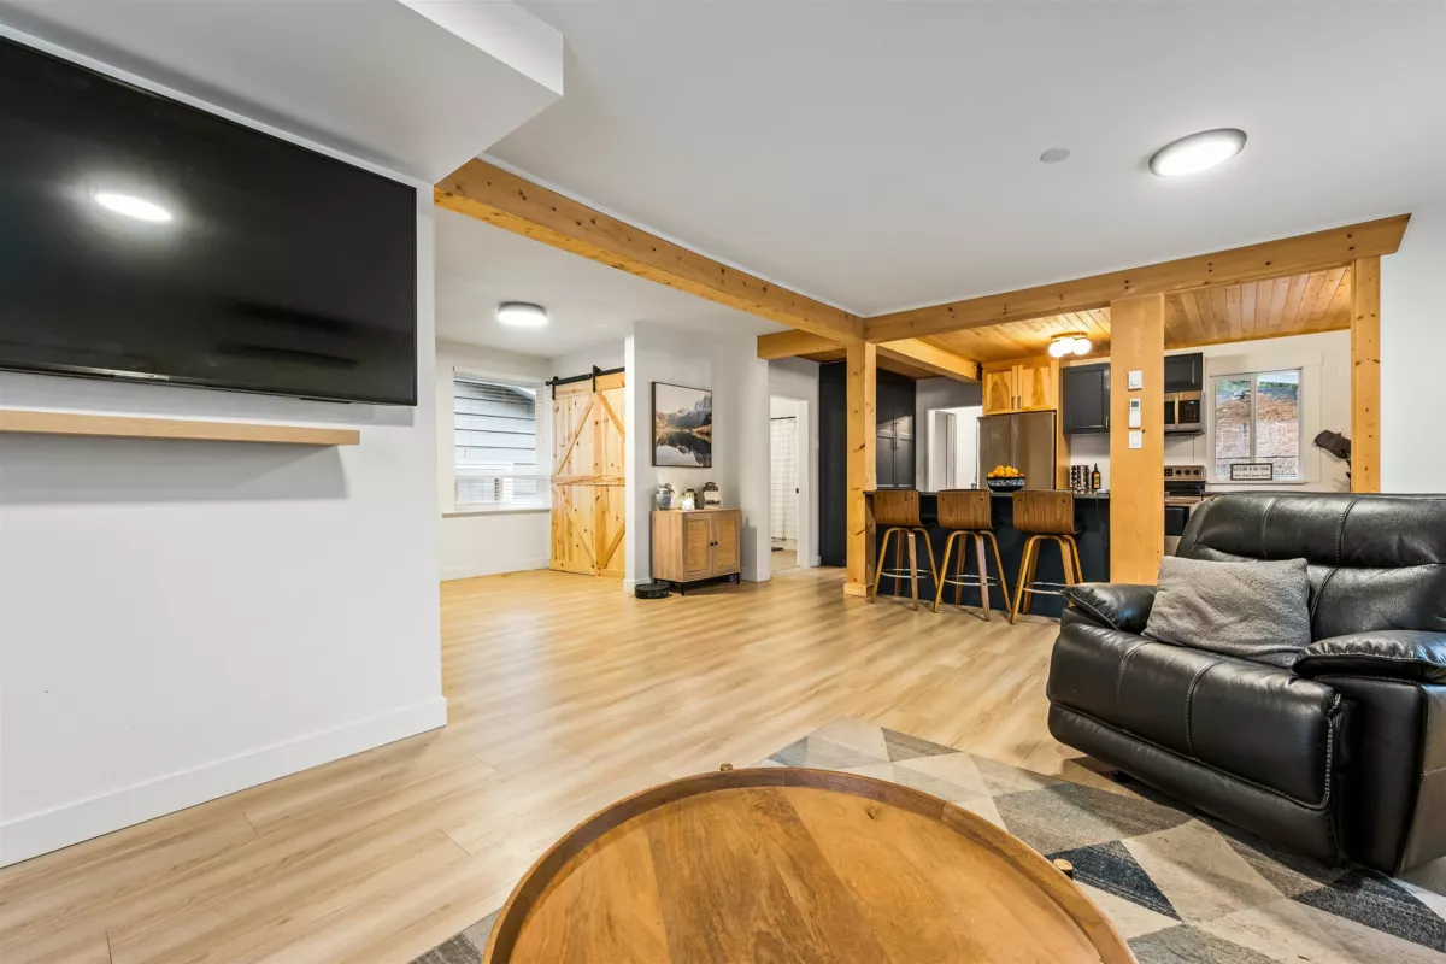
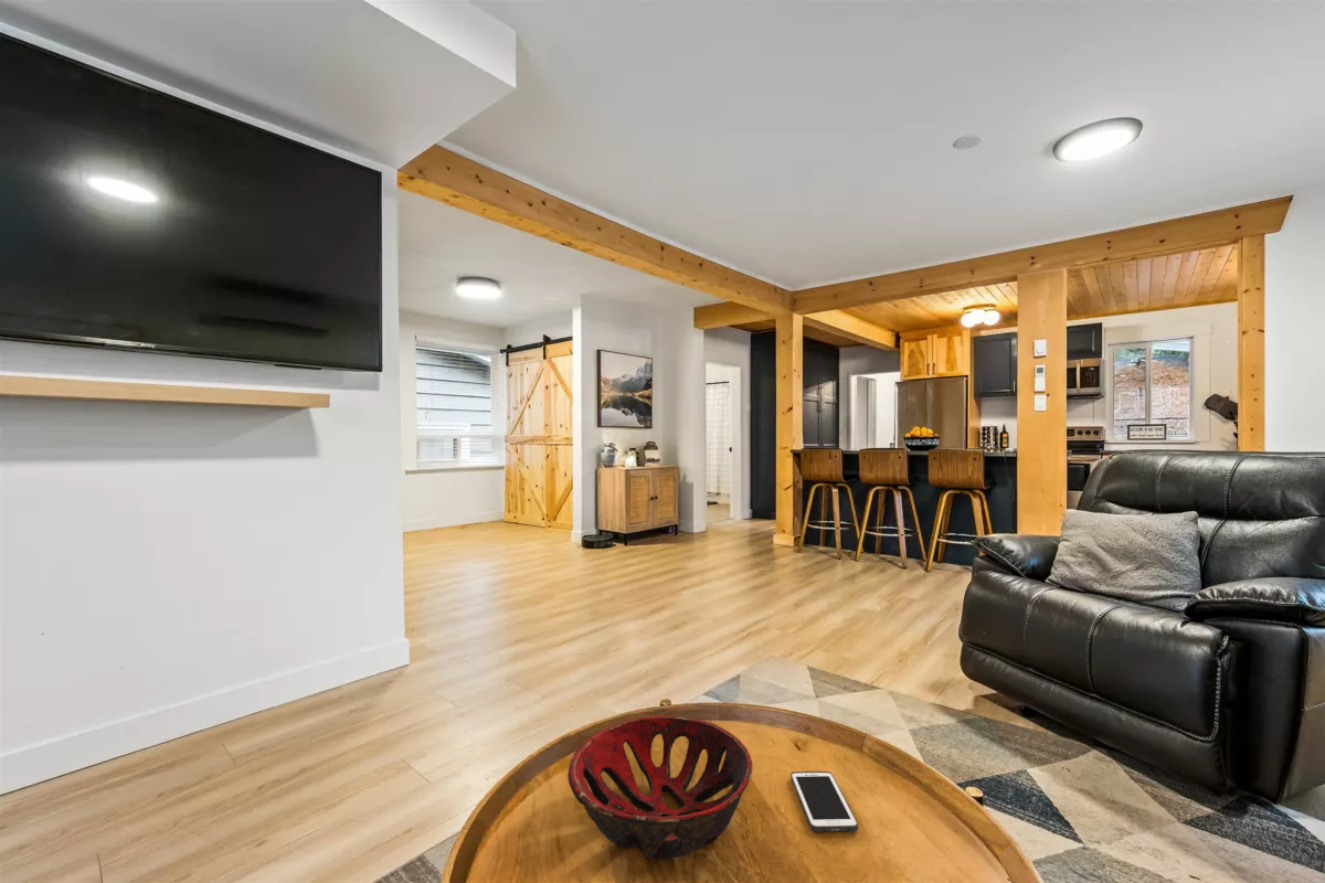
+ cell phone (822, 799)
+ decorative bowl (660, 787)
